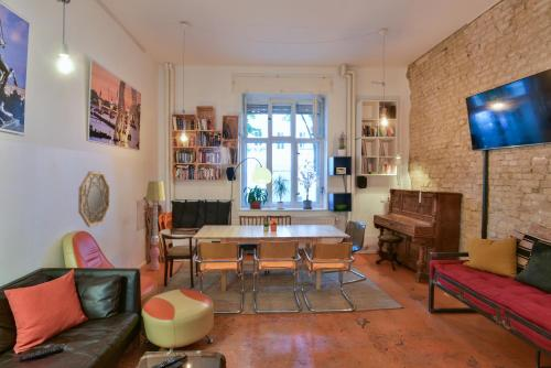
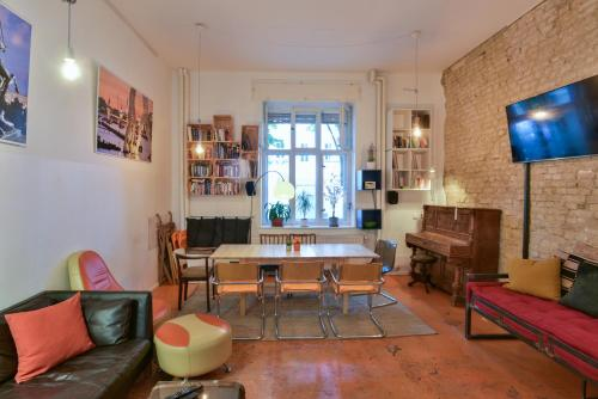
- remote control (42, 353)
- home mirror (95, 198)
- floor lamp (154, 225)
